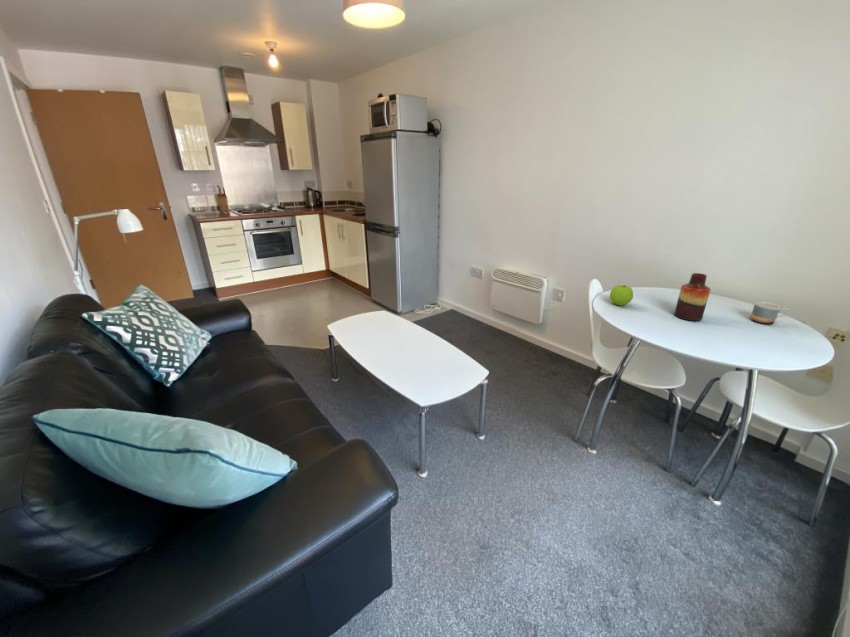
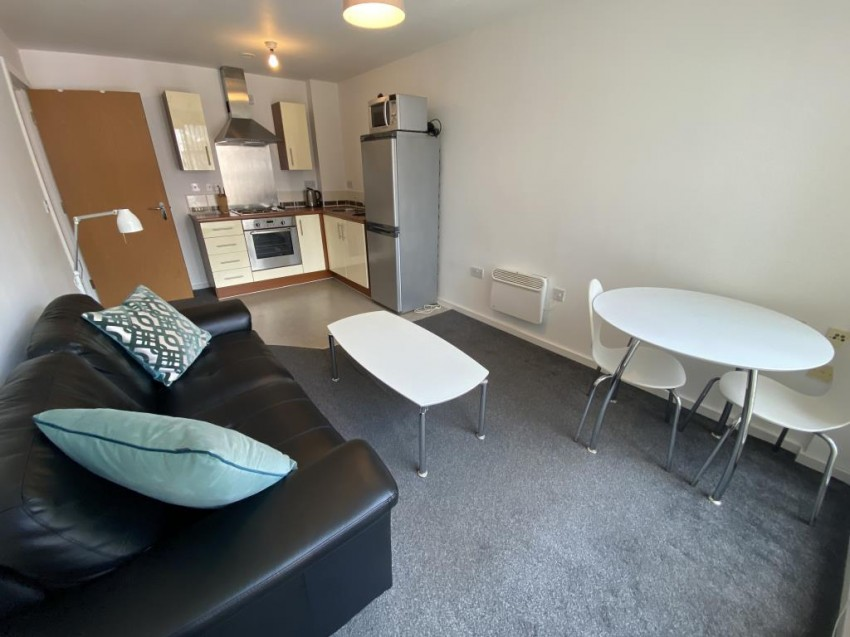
- vase (693, 296)
- mug (769, 313)
- apple (621, 295)
